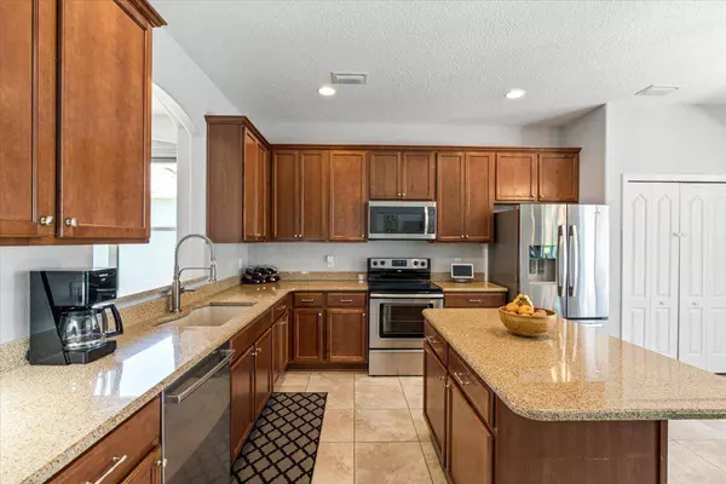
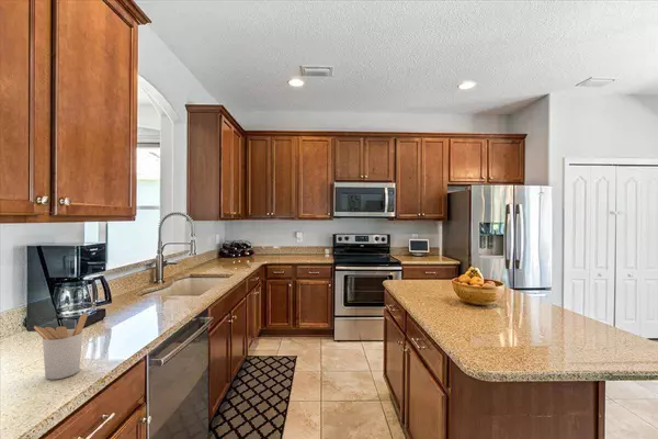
+ utensil holder (59, 347)
